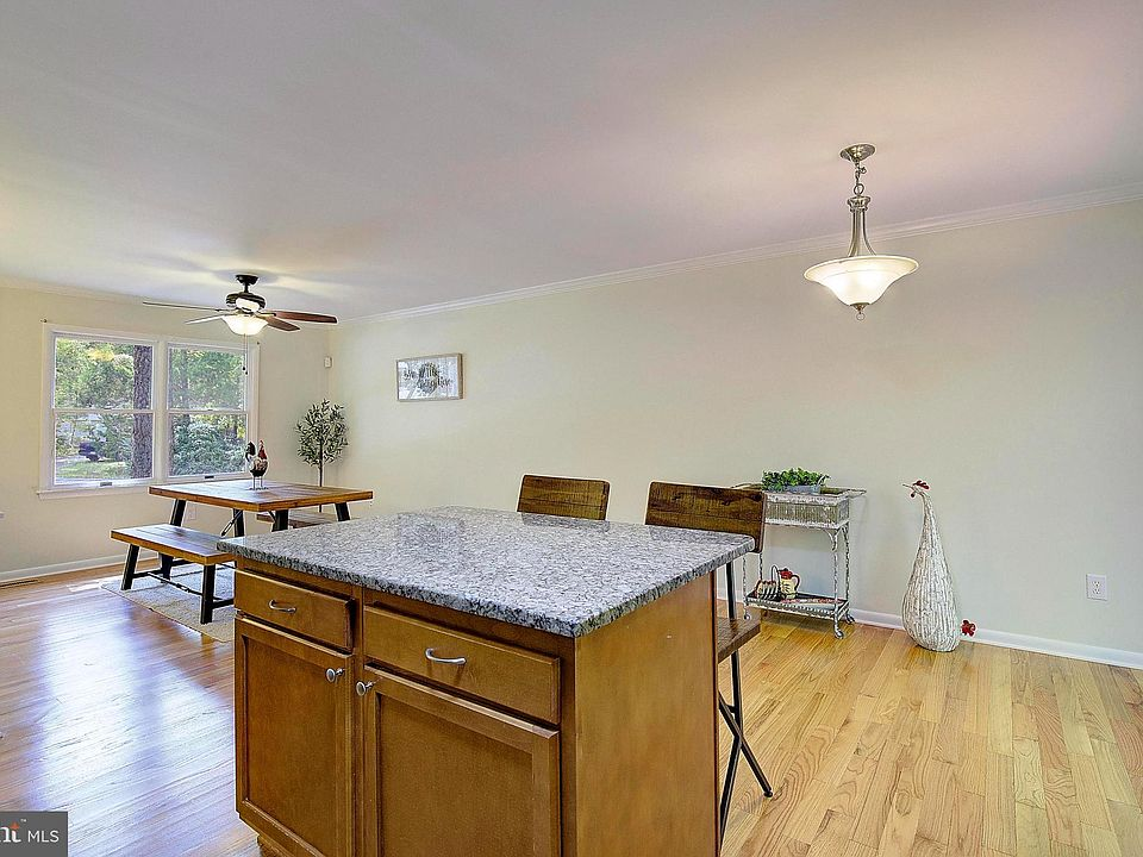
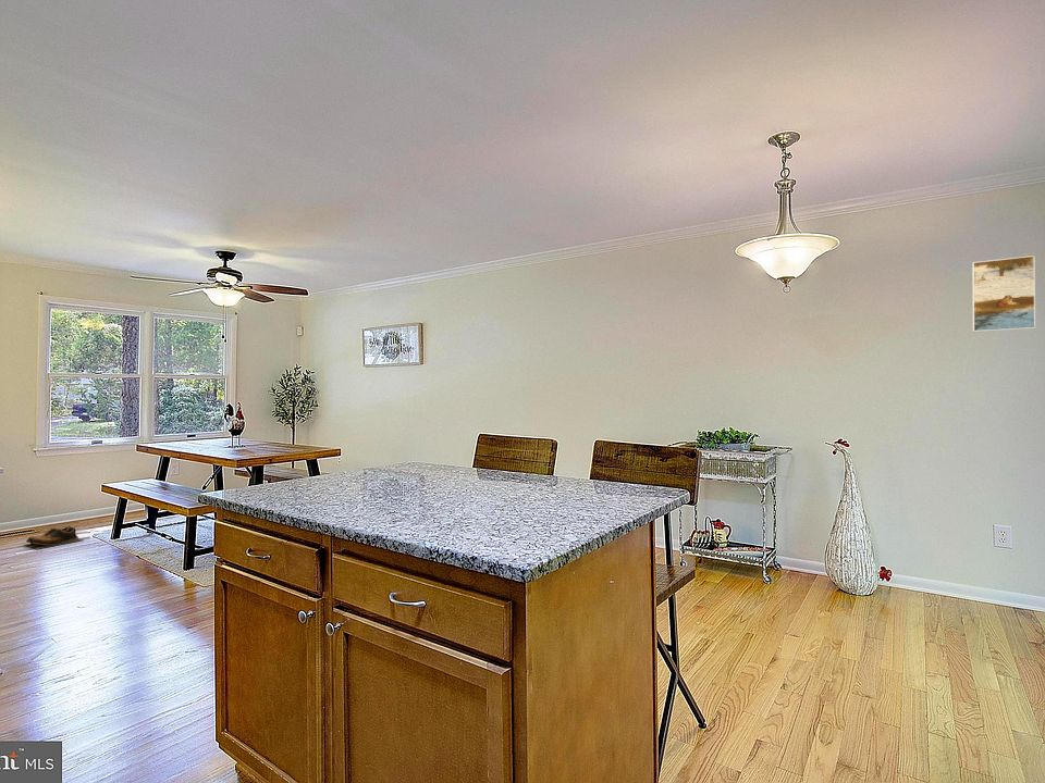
+ shoes (53, 535)
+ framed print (1003, 295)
